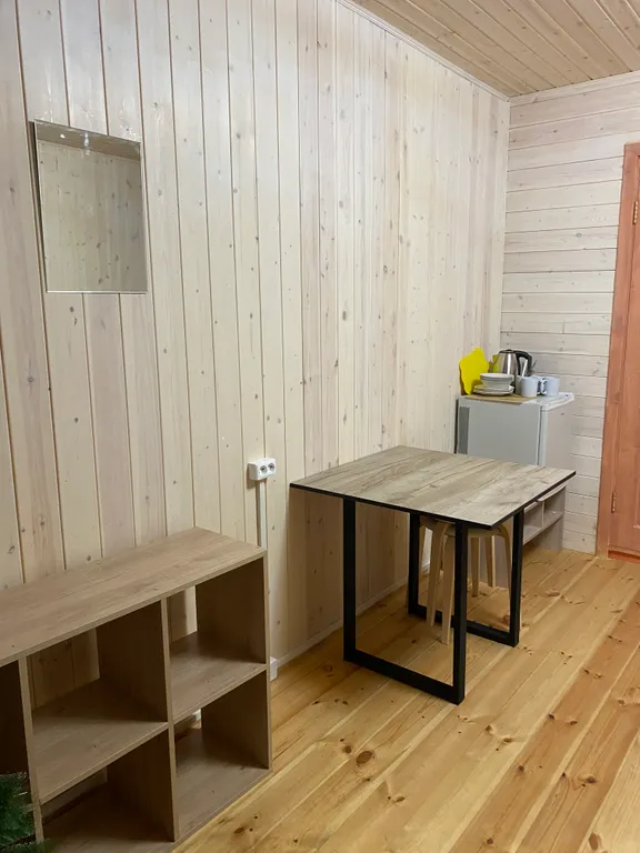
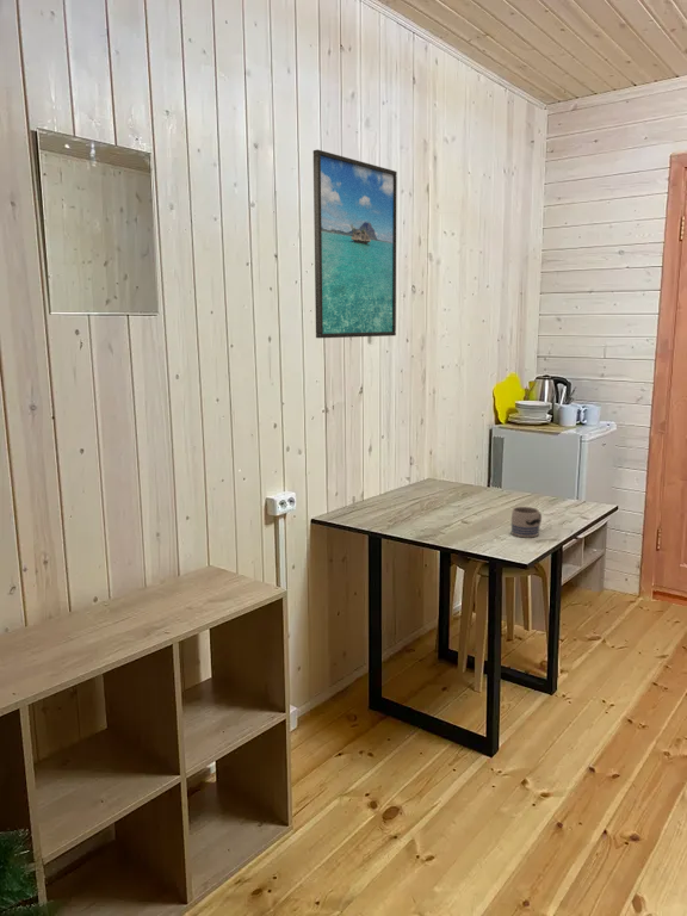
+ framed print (358, 250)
+ mug (527, 520)
